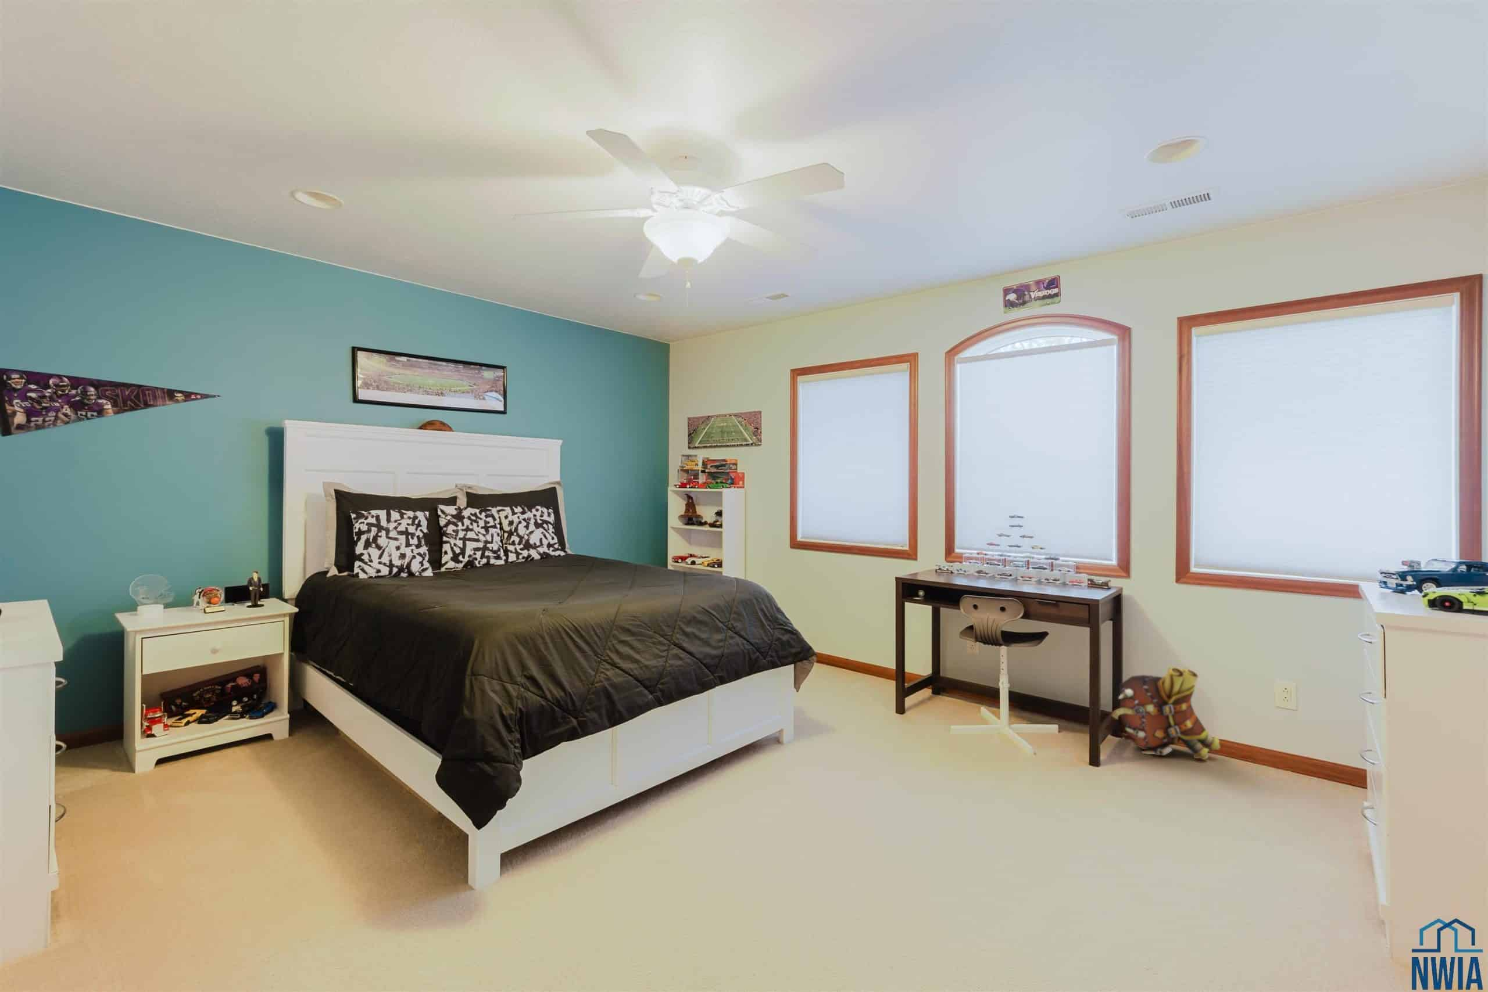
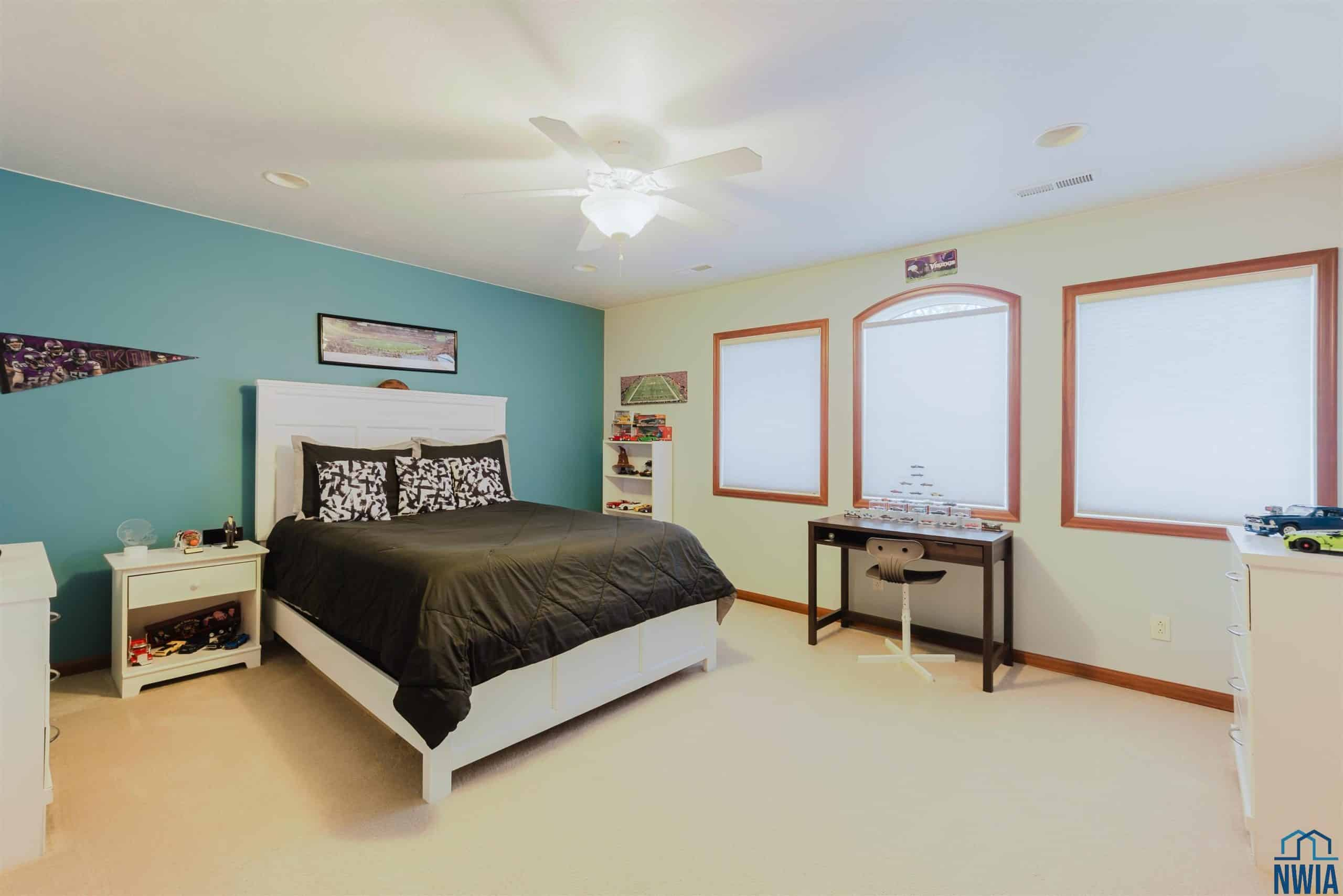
- backpack (1164, 707)
